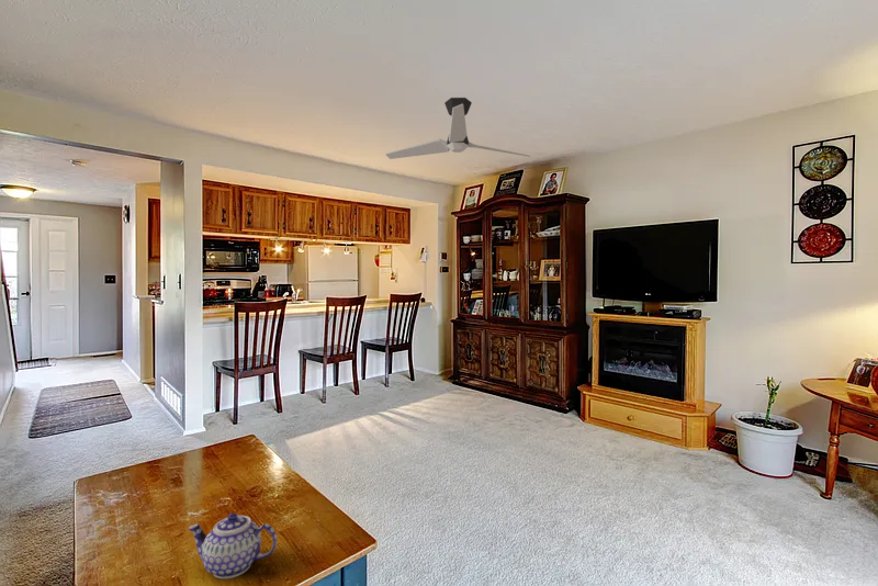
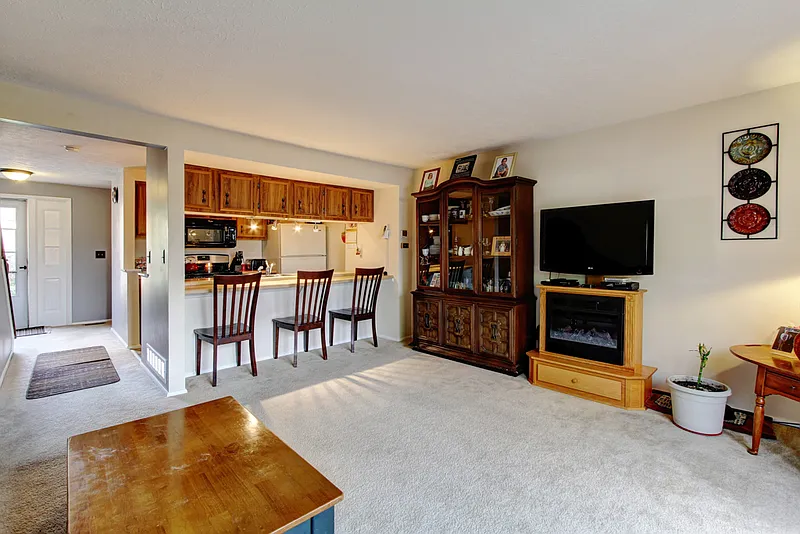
- ceiling fan (458, 119)
- teapot (232, 540)
